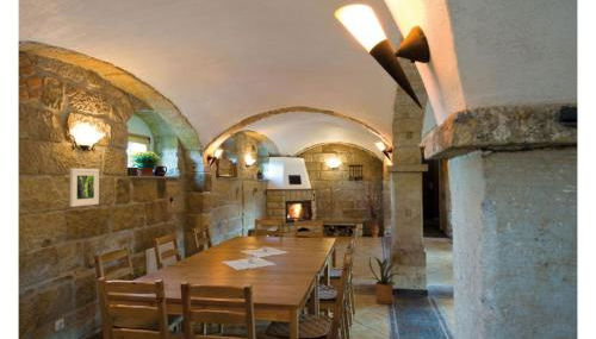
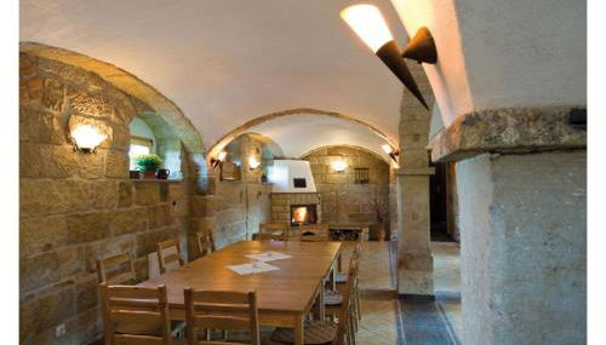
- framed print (85, 187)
- house plant (386, 277)
